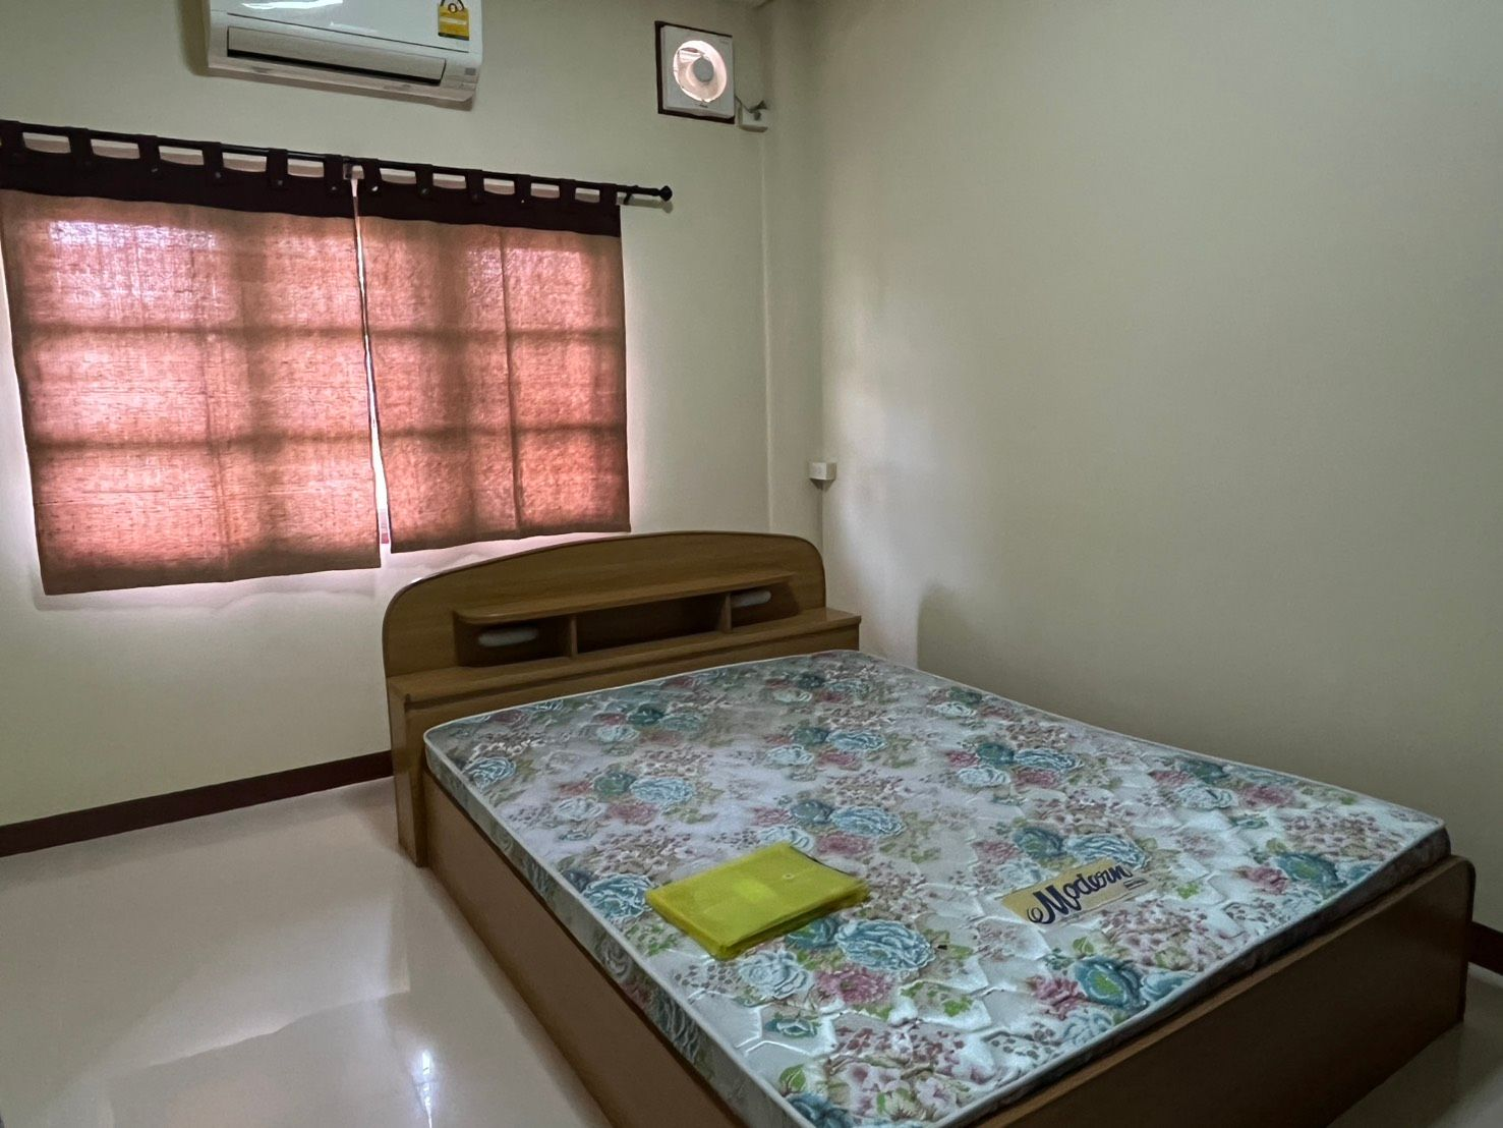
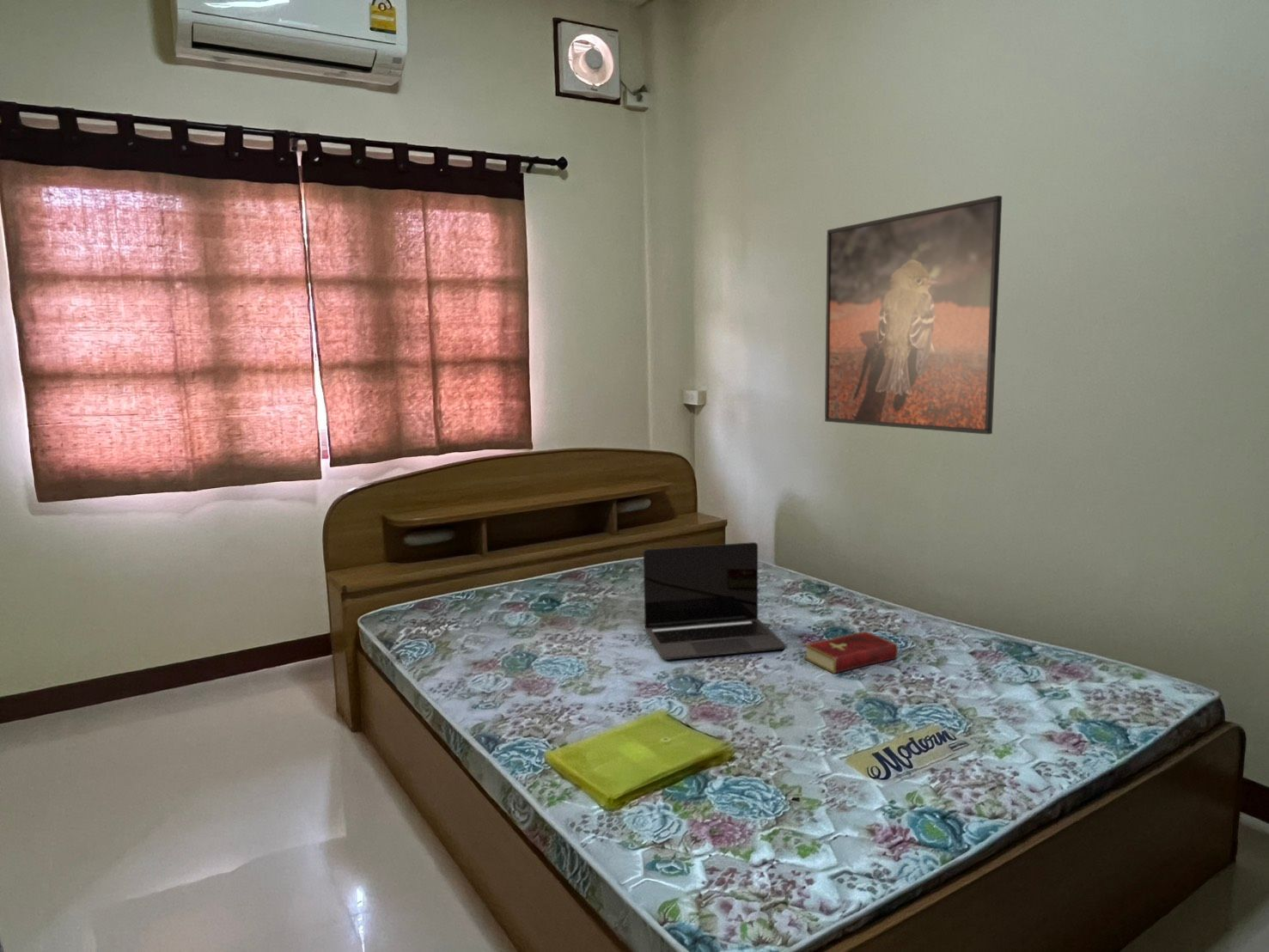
+ hardcover book (851, 650)
+ laptop (713, 598)
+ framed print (902, 322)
